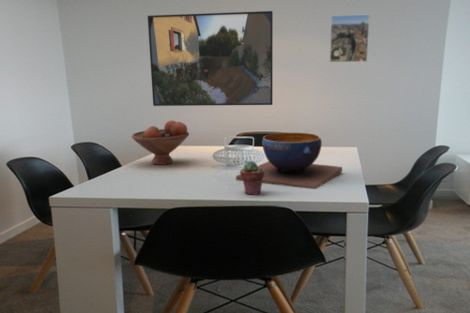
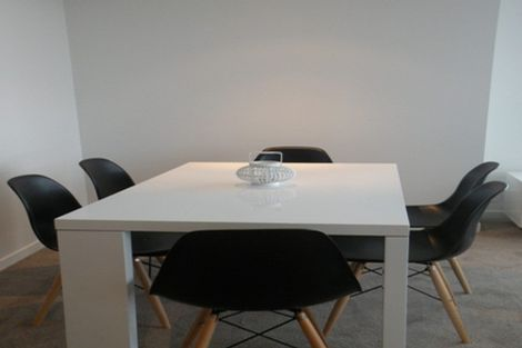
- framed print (210, 60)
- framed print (349, 39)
- fruit bowl (161, 142)
- decorative bowl (290, 156)
- potted succulent (252, 176)
